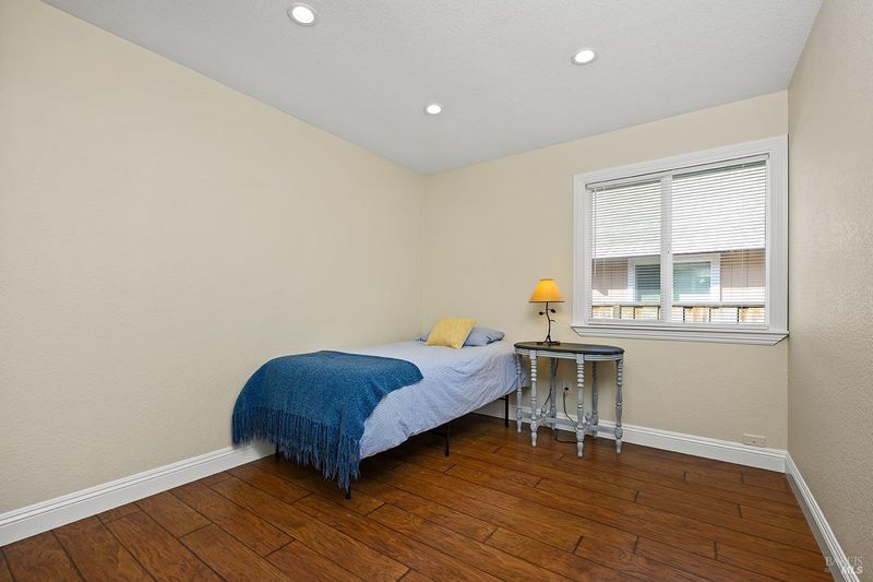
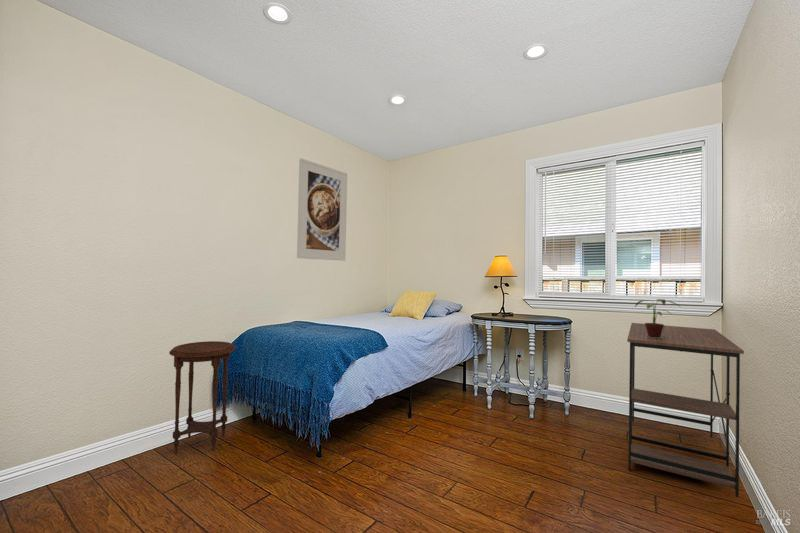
+ desk (674, 395)
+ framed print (323, 212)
+ side table (192, 391)
+ potted plant (655, 318)
